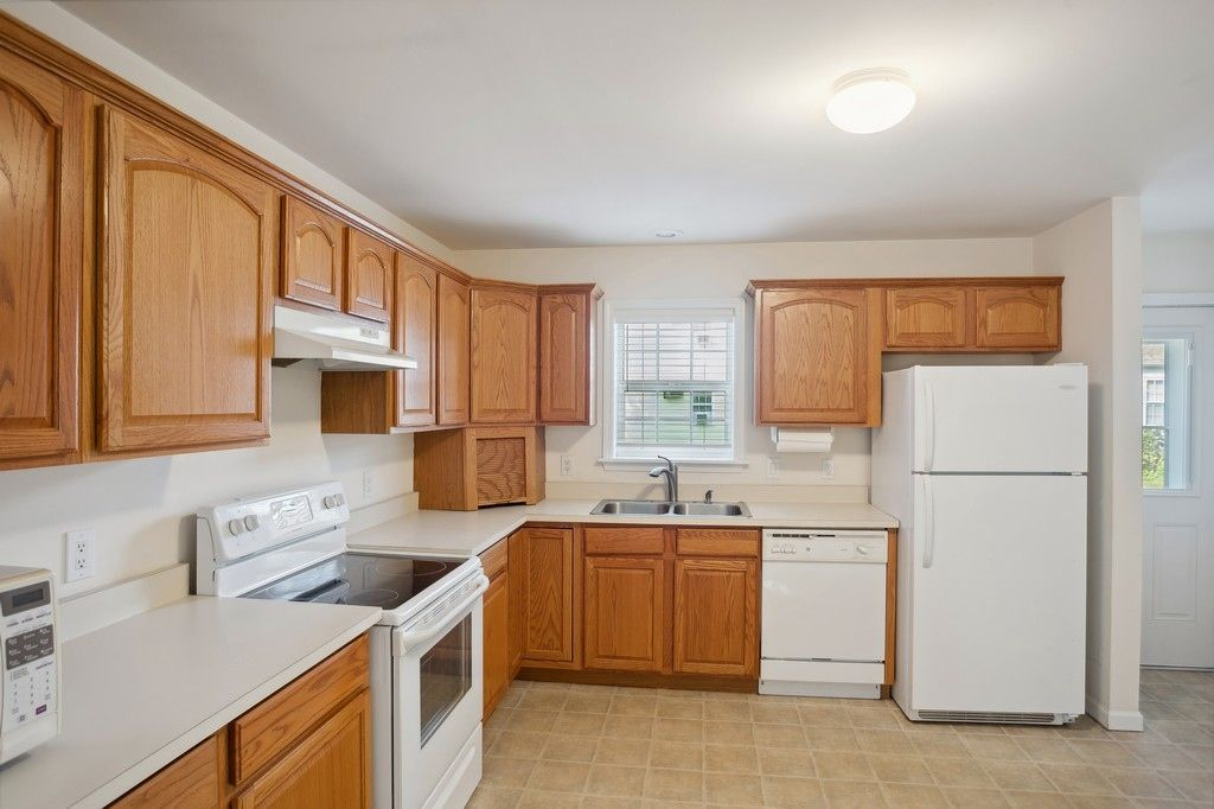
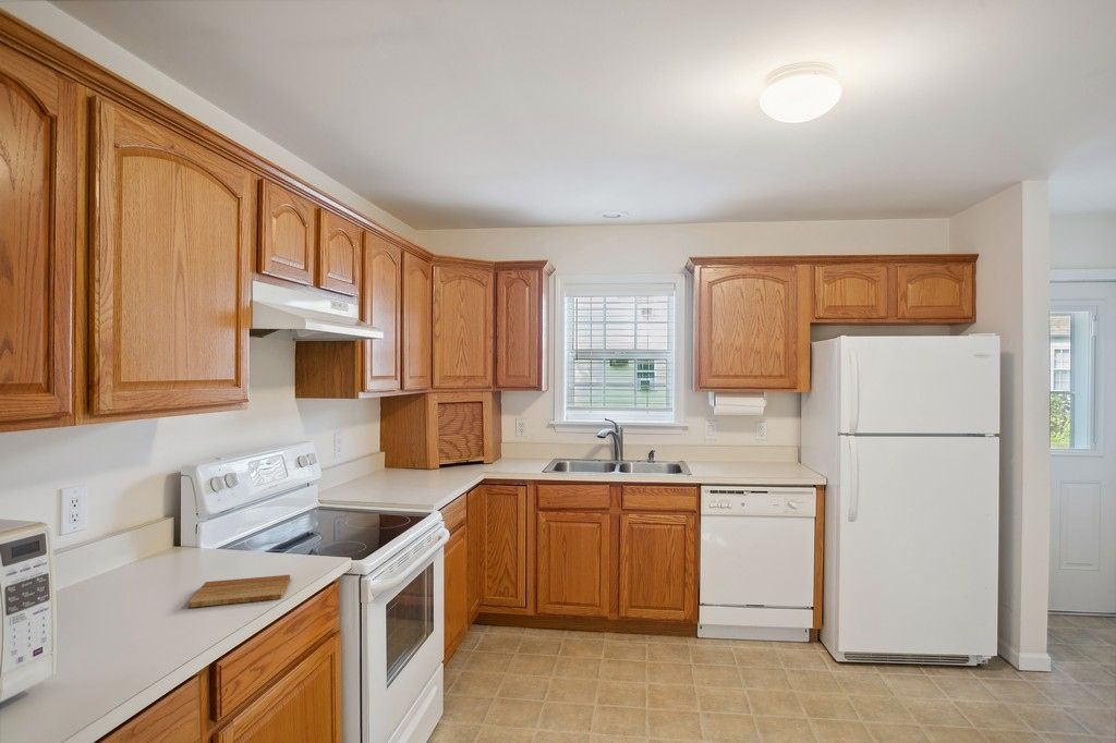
+ cutting board (242, 589)
